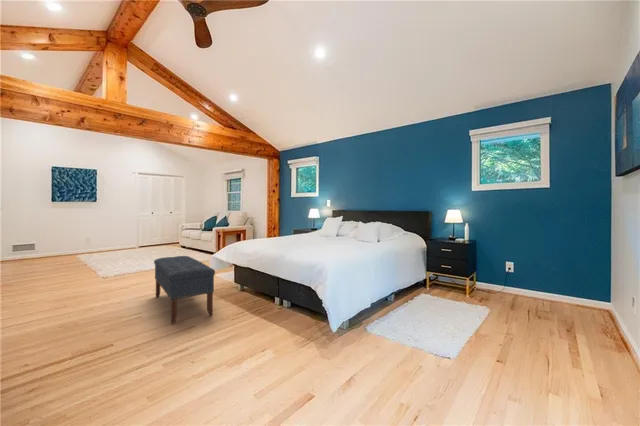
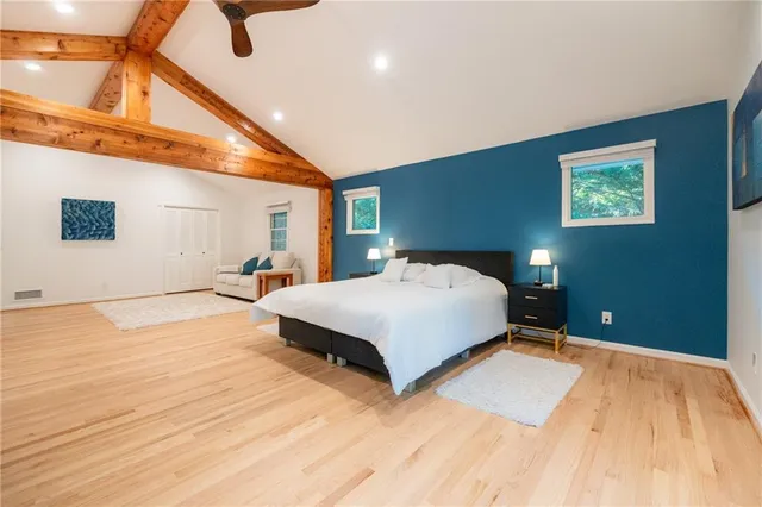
- bench (181, 283)
